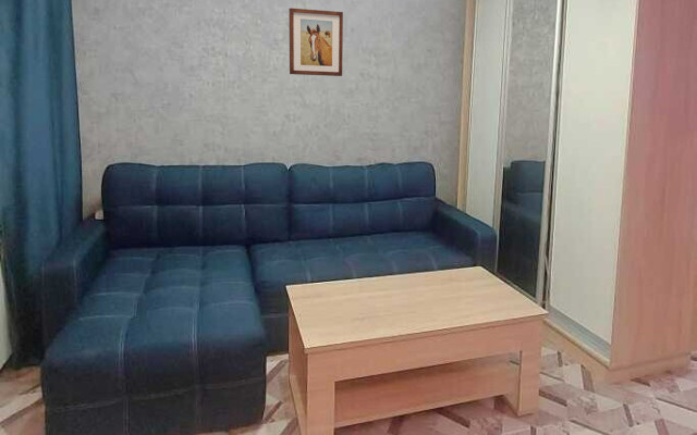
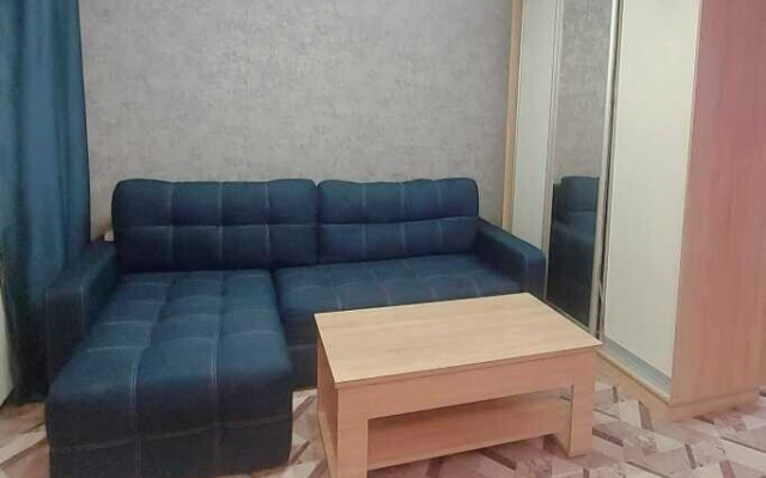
- wall art (316, 42)
